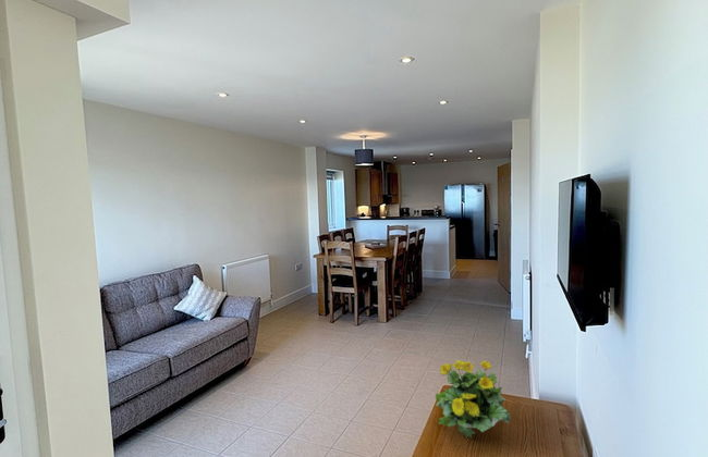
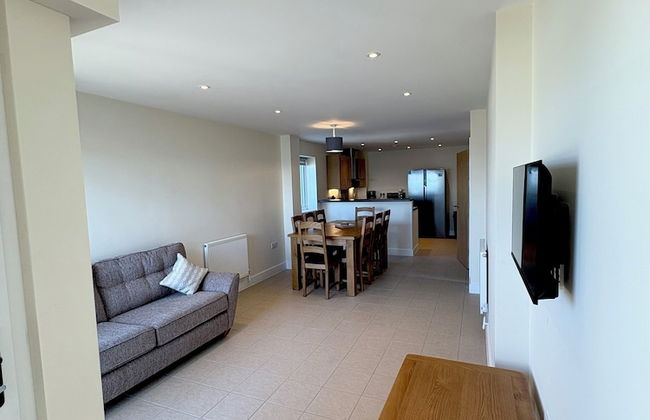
- flowering plant (471, 393)
